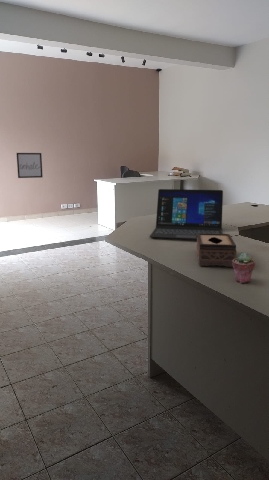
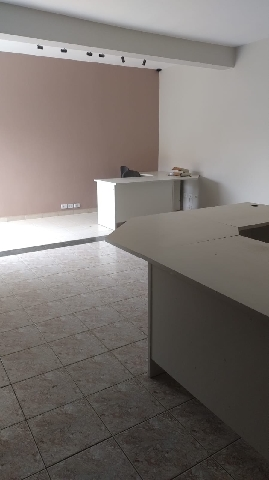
- potted succulent (243, 266)
- wall art (29, 165)
- tissue box (215, 248)
- laptop (188, 212)
